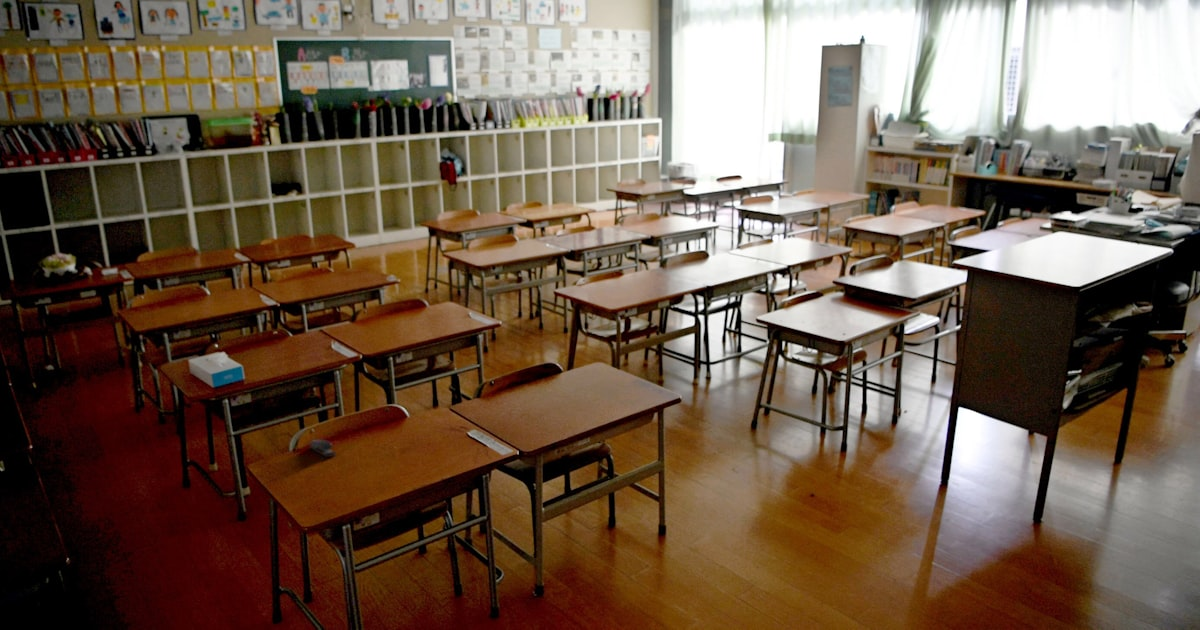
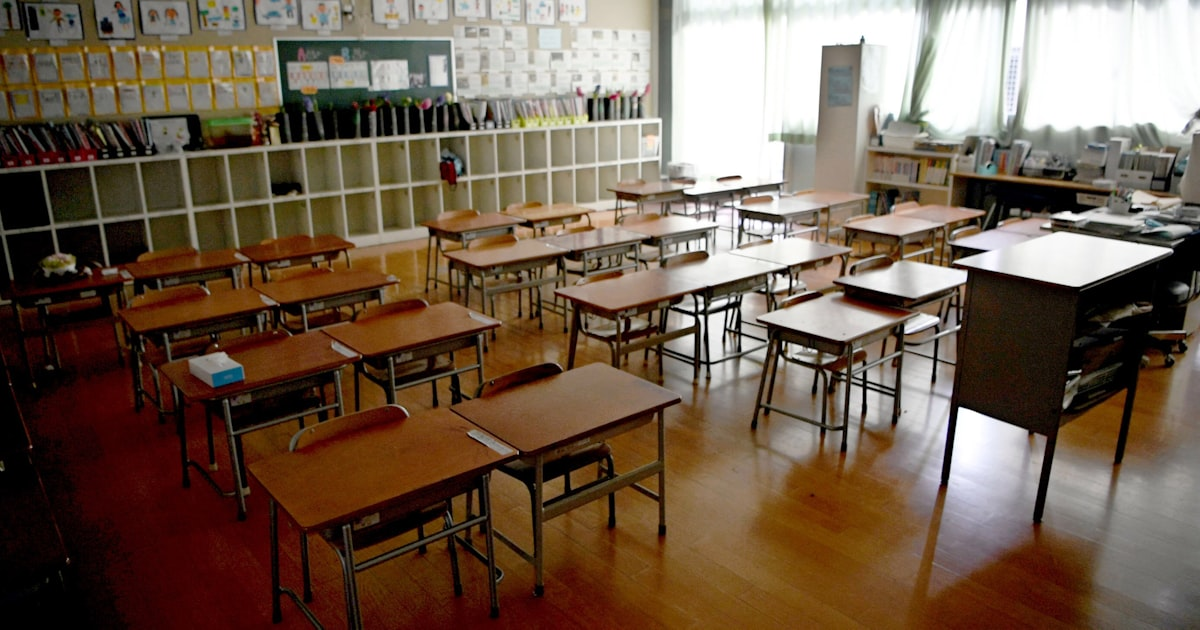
- stapler (321, 445)
